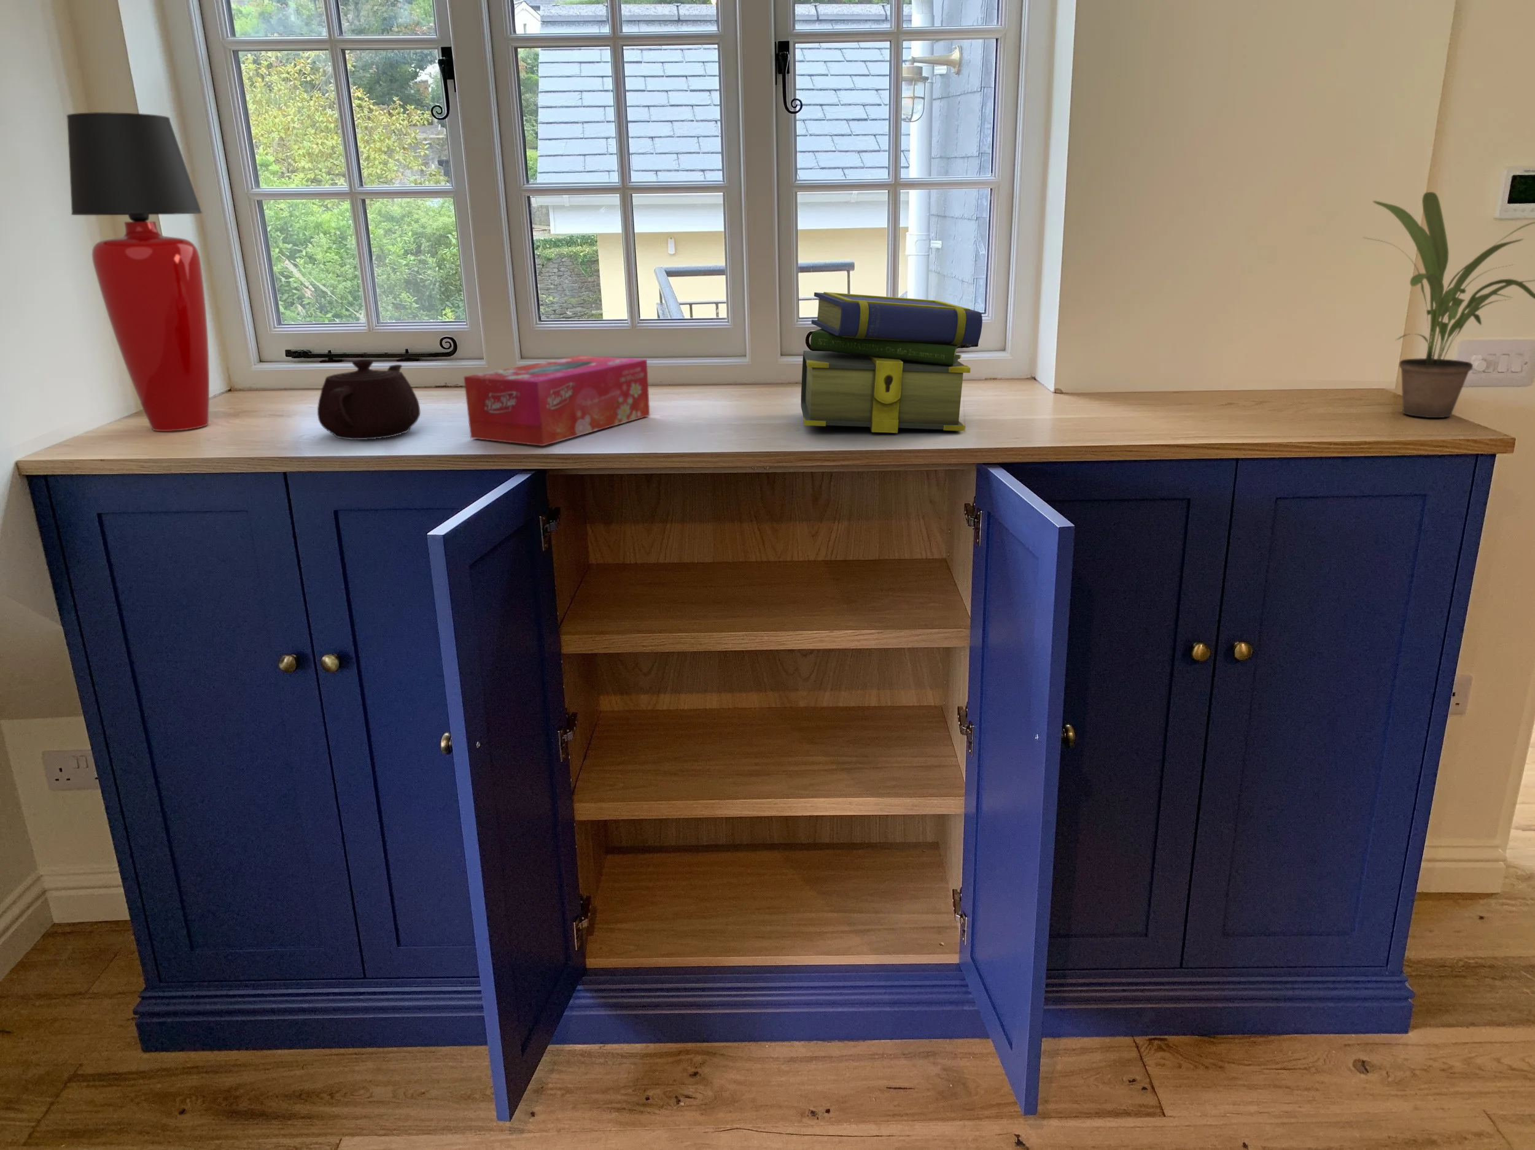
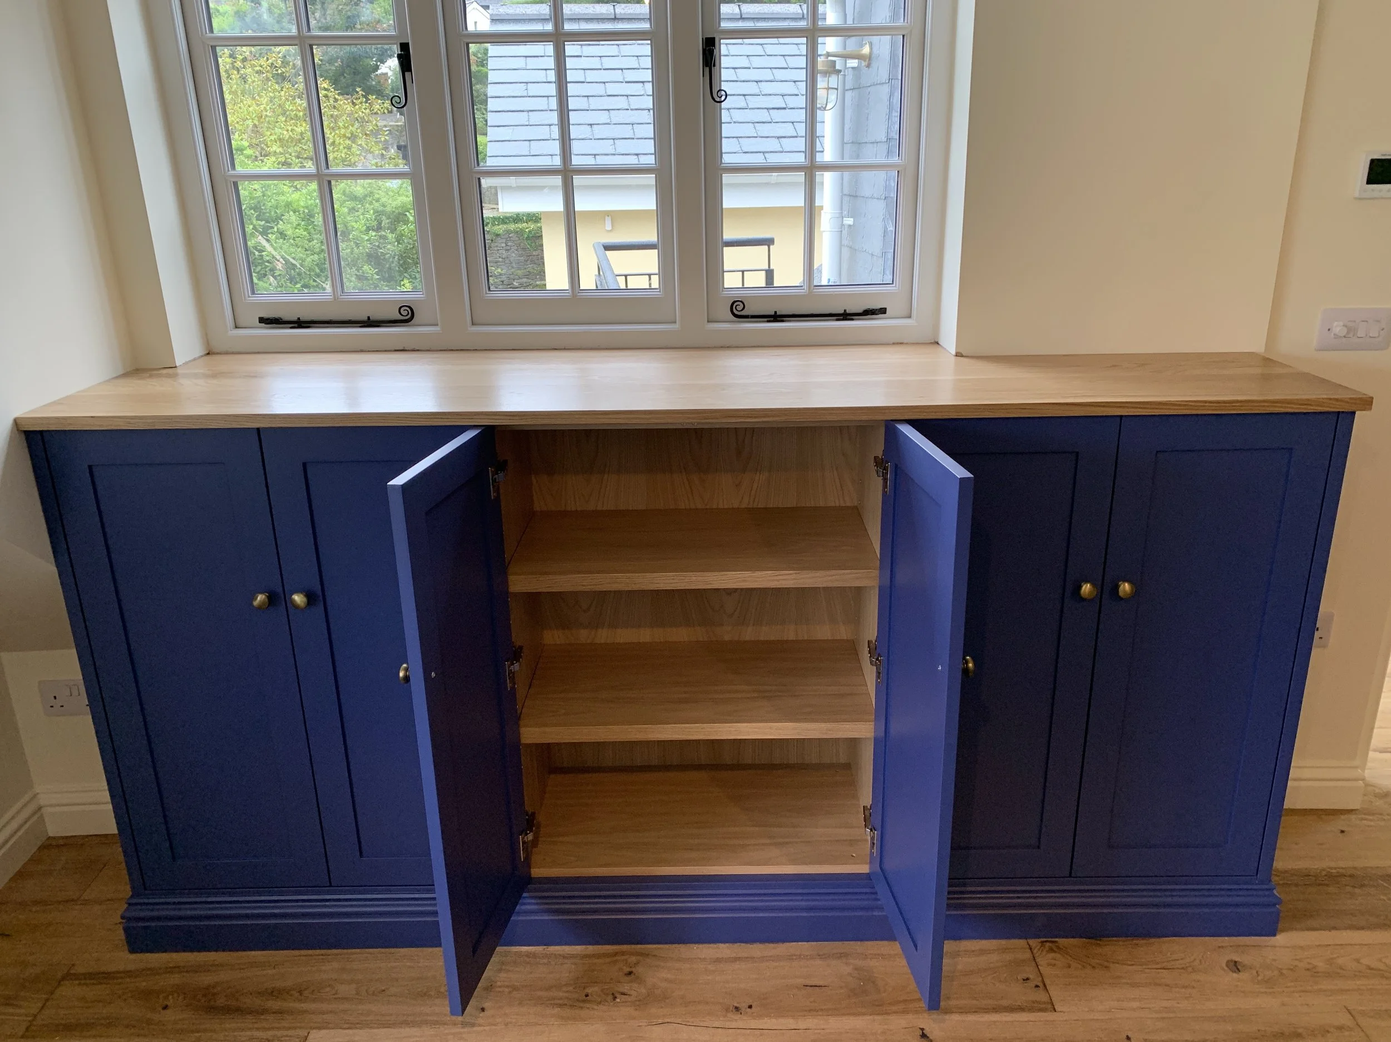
- stack of books (887, 358)
- teapot (370, 396)
- table lamp (151, 279)
- tissue box (562, 397)
- potted plant (1431, 306)
